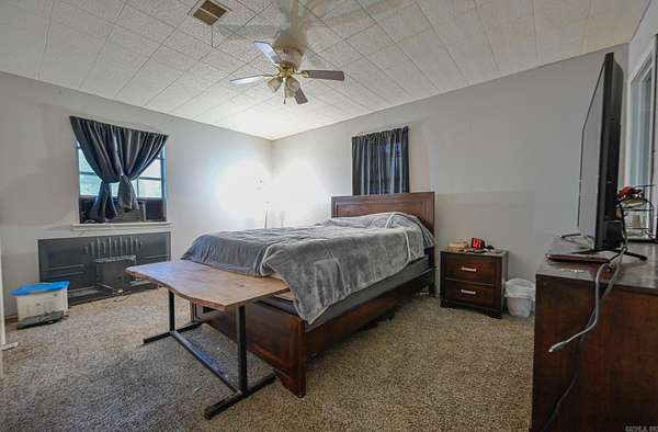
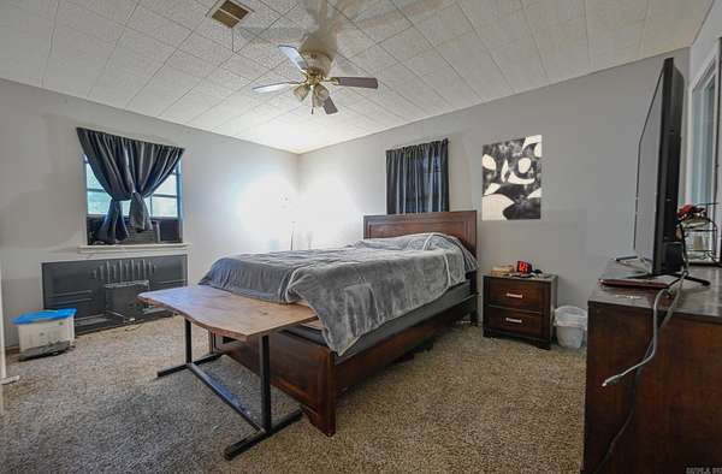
+ wall art (509, 180)
